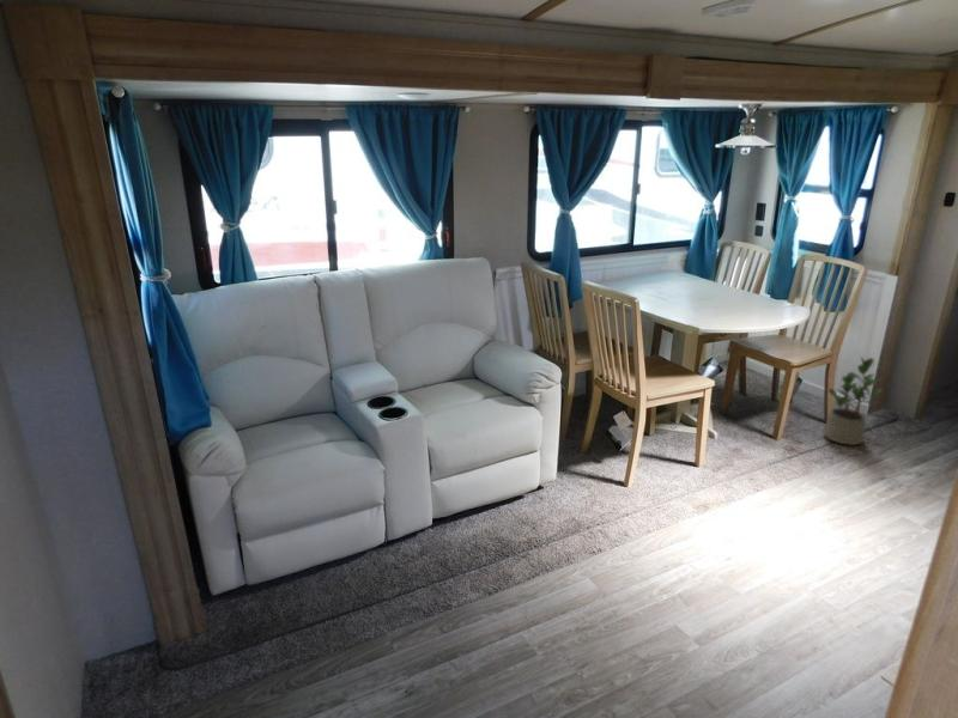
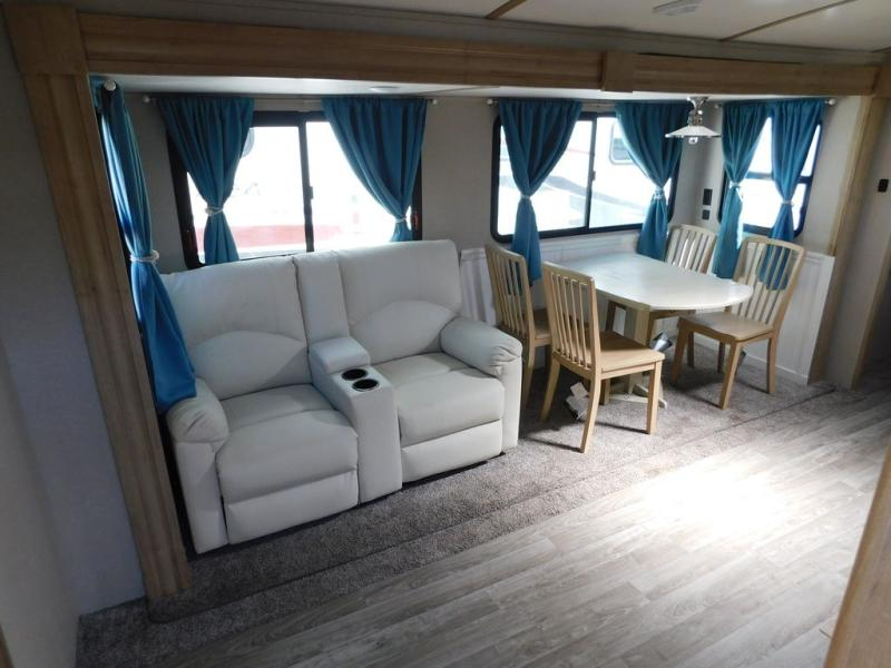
- potted plant (848, 396)
